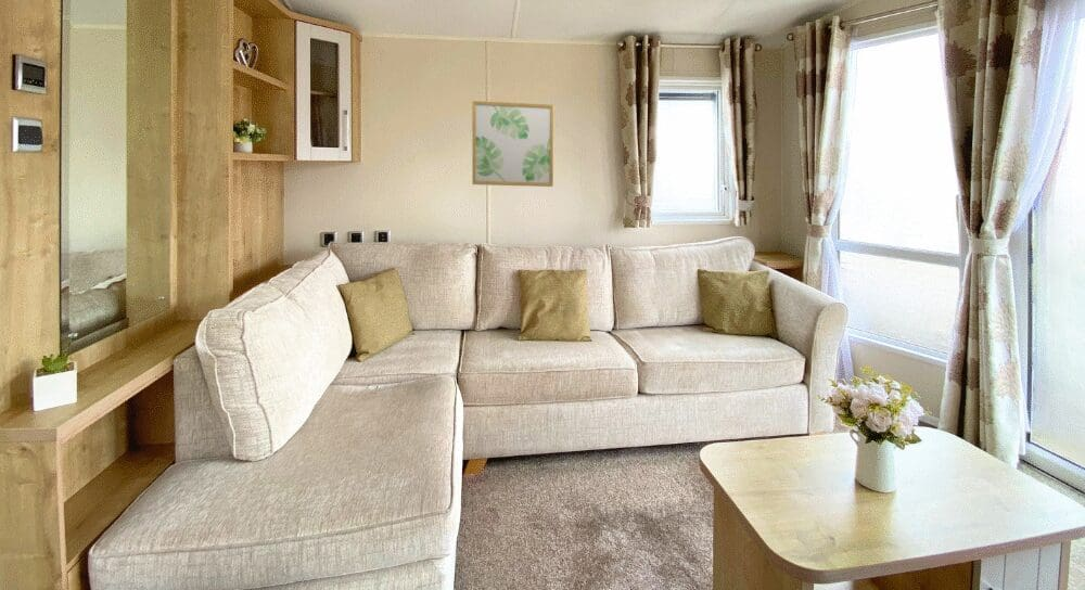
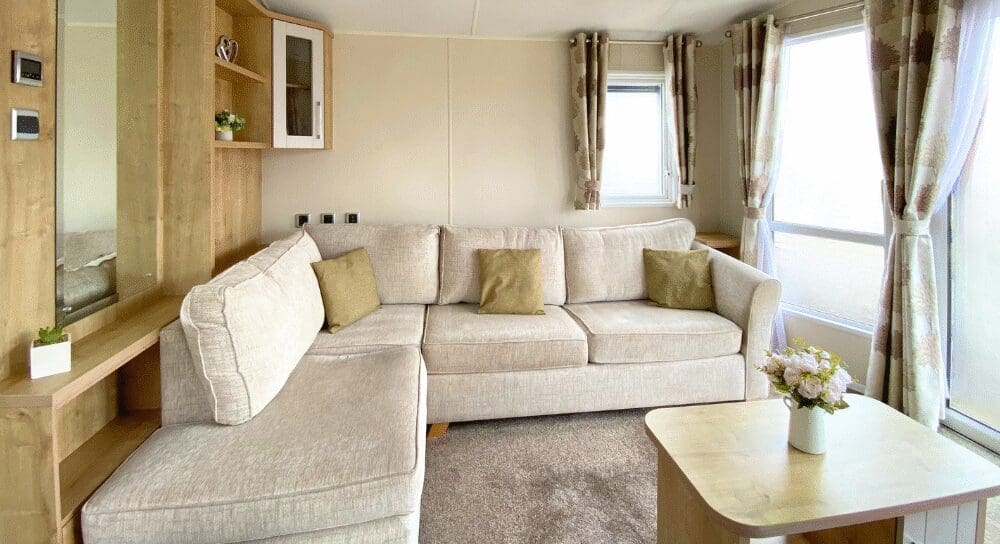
- wall art (512, 144)
